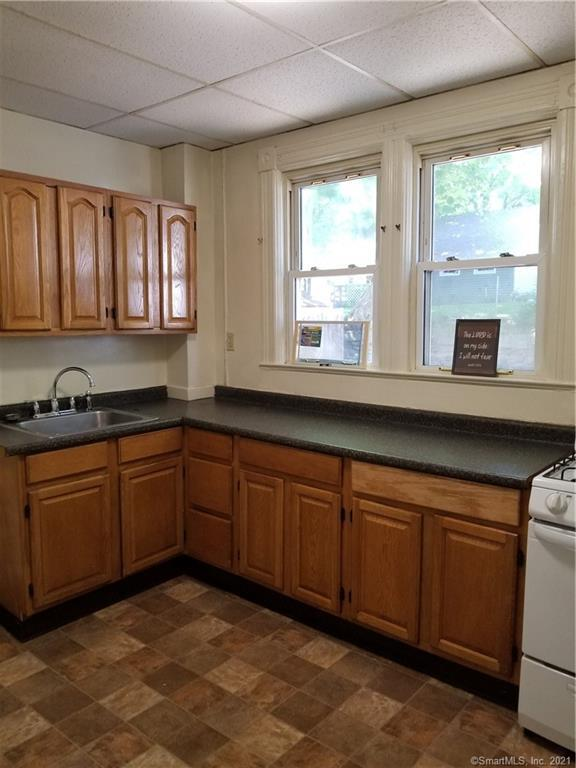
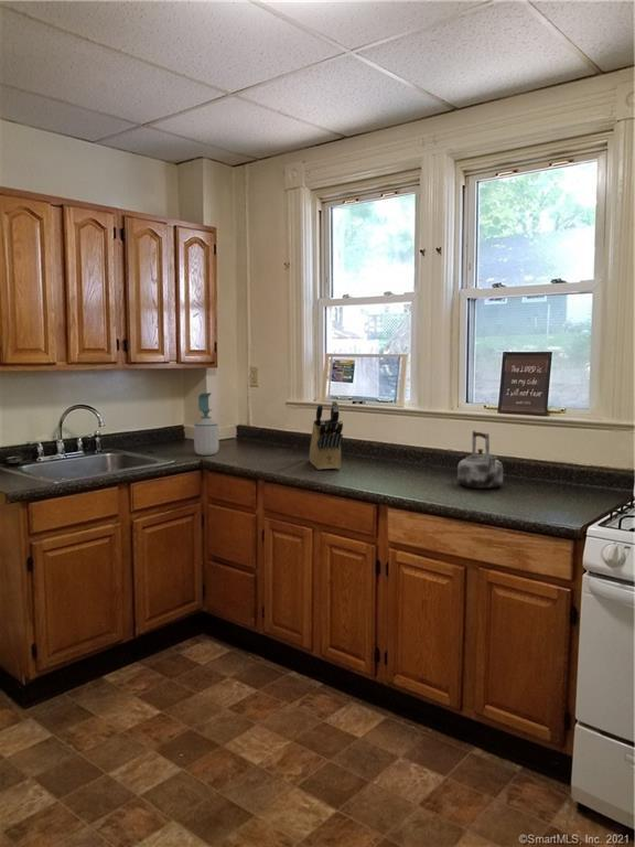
+ knife block (325, 433)
+ kettle (482, 459)
+ soap bottle (205, 424)
